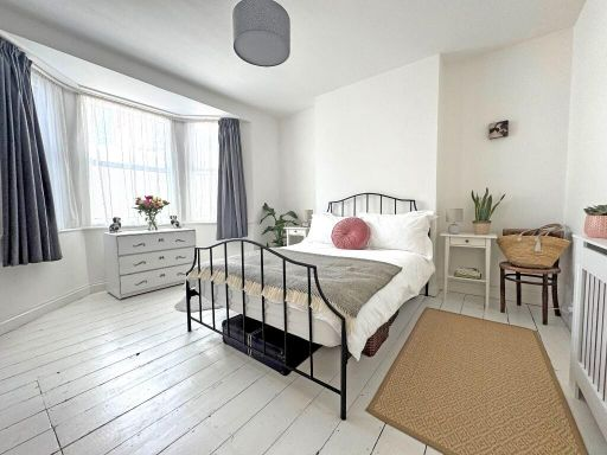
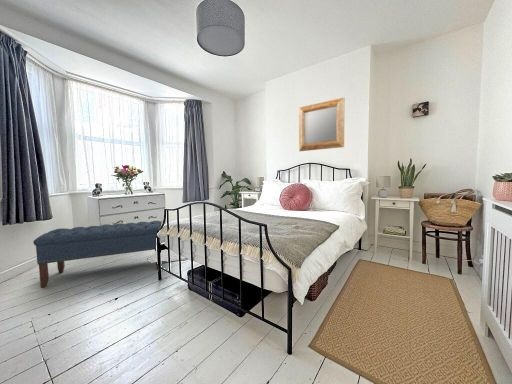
+ mirror (319, 125)
+ bench (109, 248)
